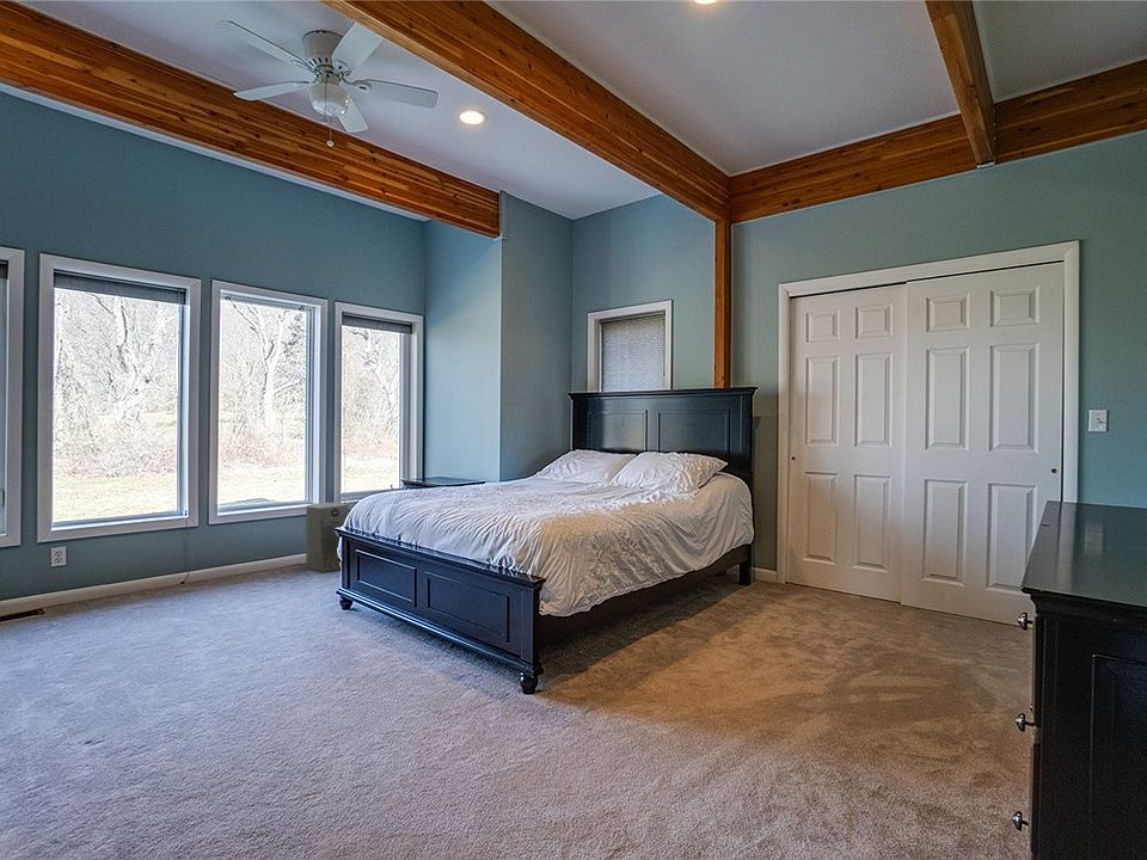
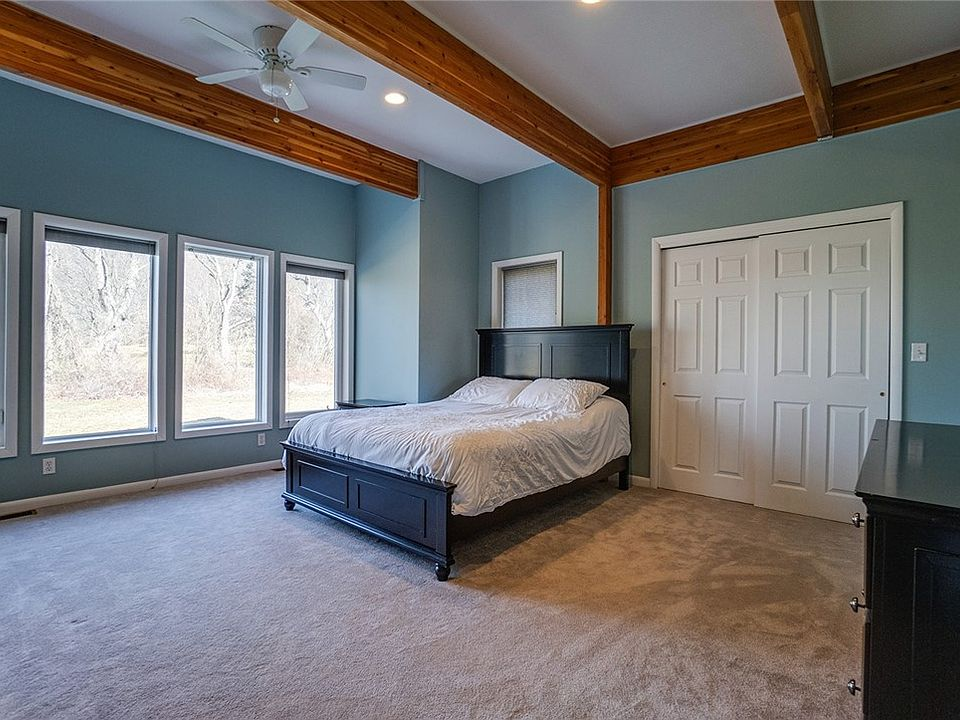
- fan (326, 535)
